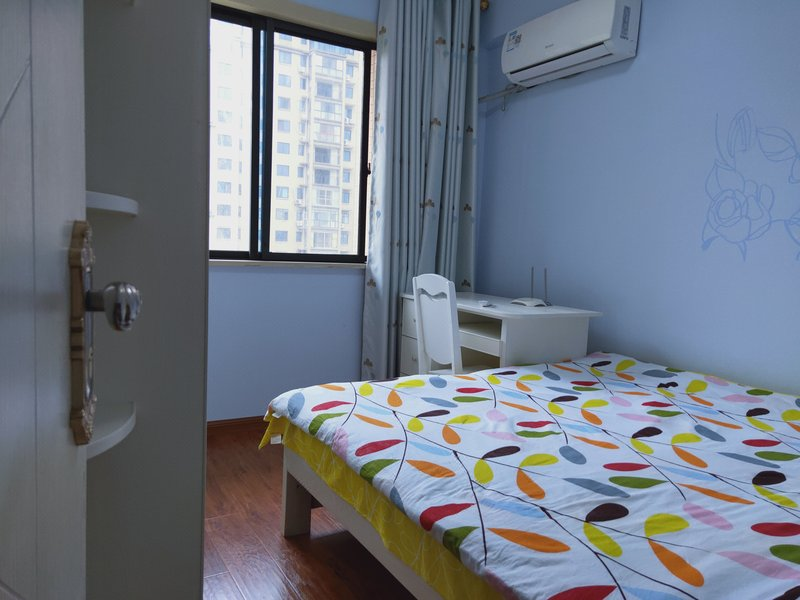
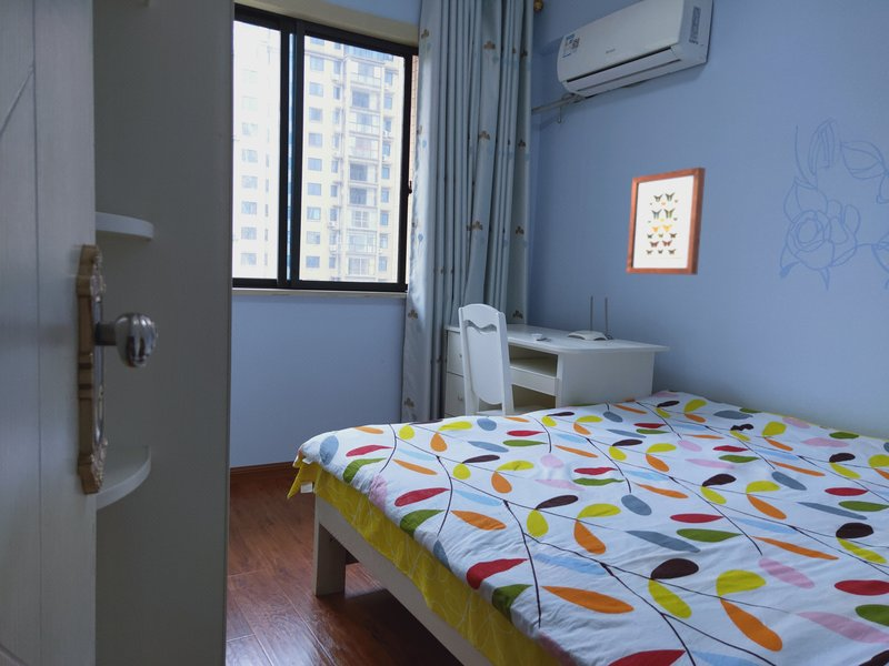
+ wall art (663, 223)
